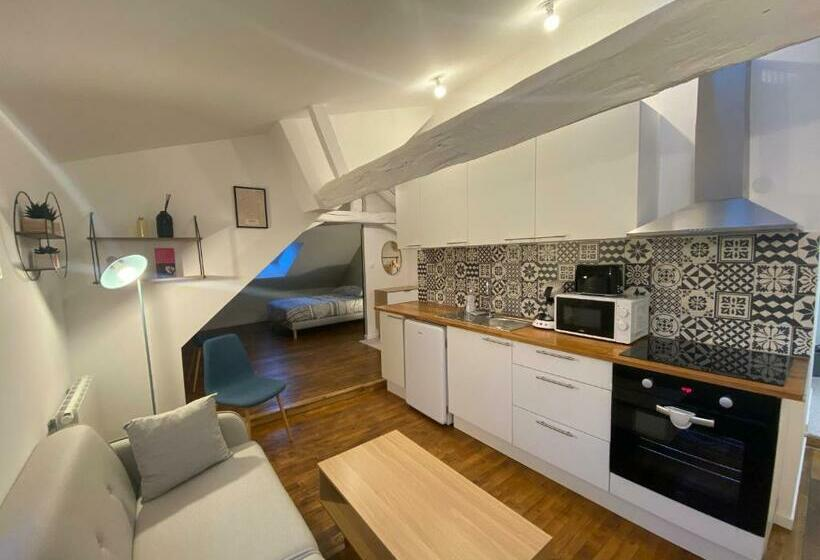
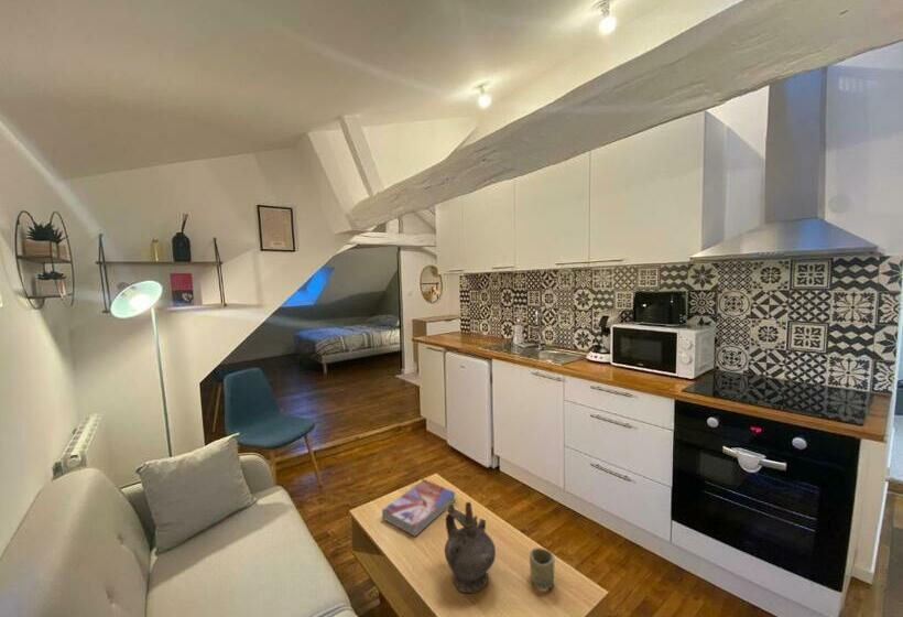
+ textbook (420, 505)
+ cup (542, 567)
+ ceremonial vessel (467, 539)
